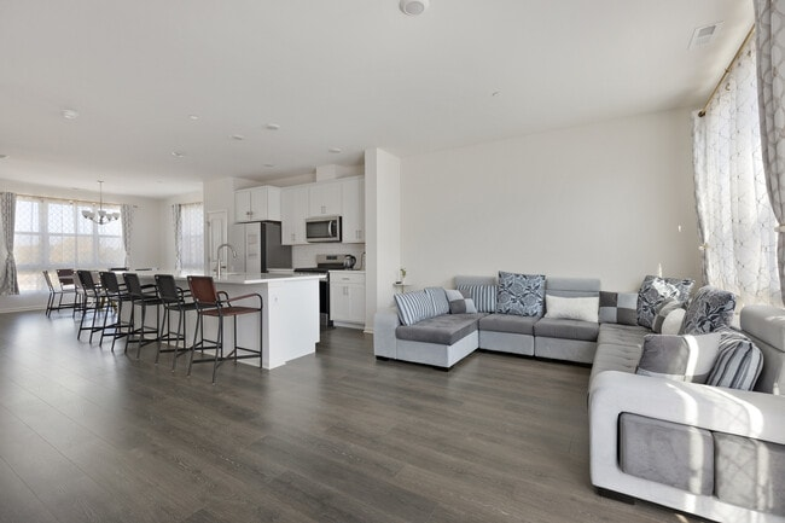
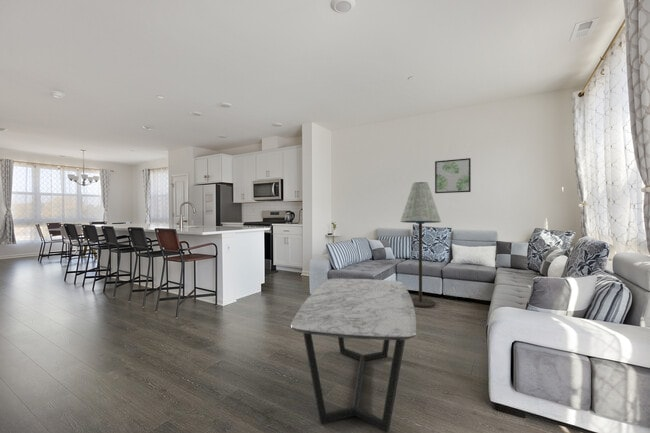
+ wall art (452, 176)
+ floor lamp (420, 242)
+ coffee table (359, 338)
